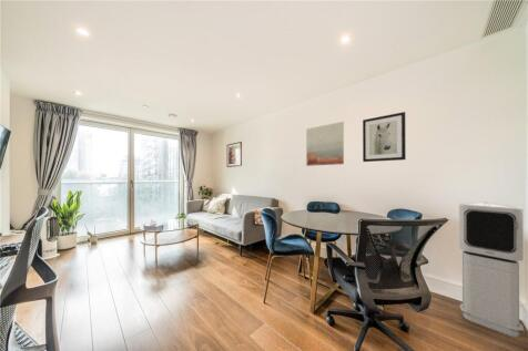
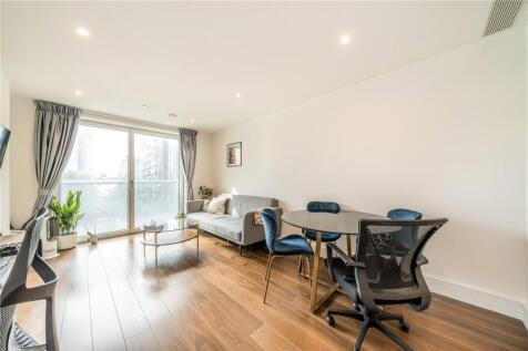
- wall art (323, 145)
- wall art (383, 138)
- air purifier (487, 260)
